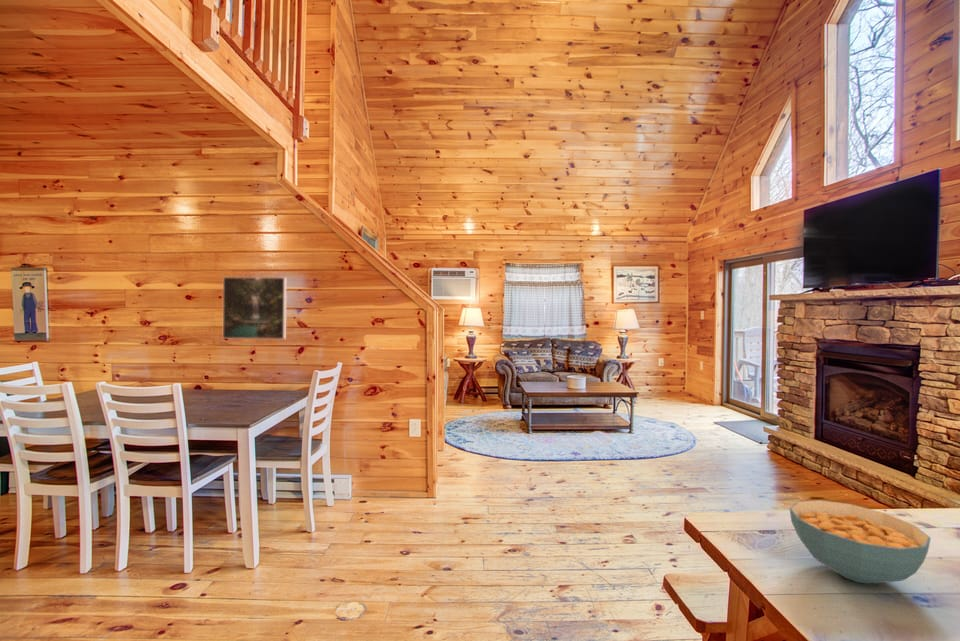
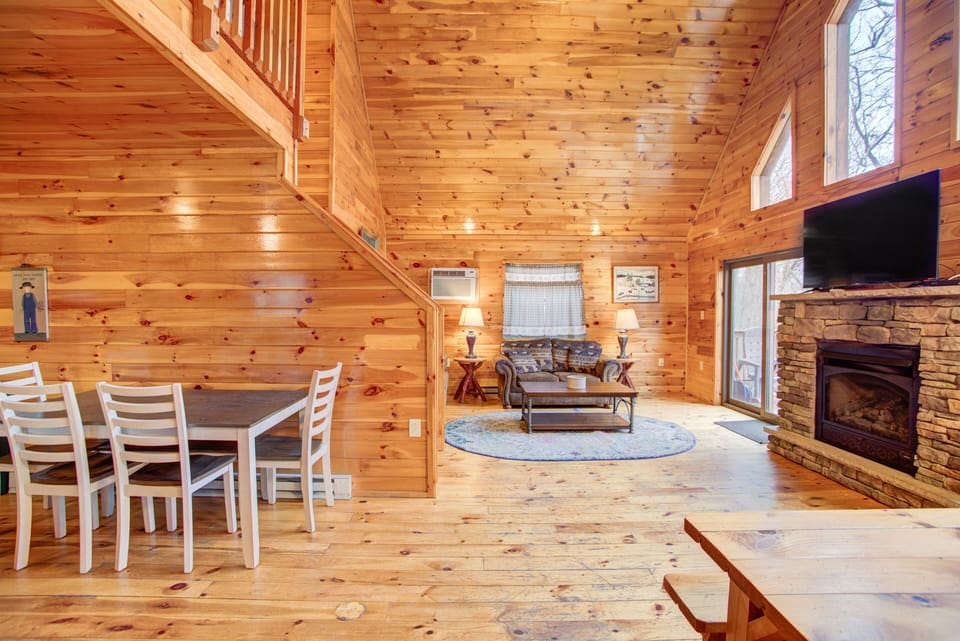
- cereal bowl (854, 547)
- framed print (254, 308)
